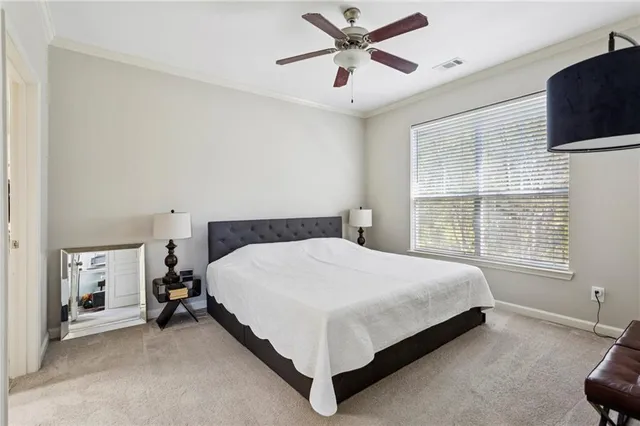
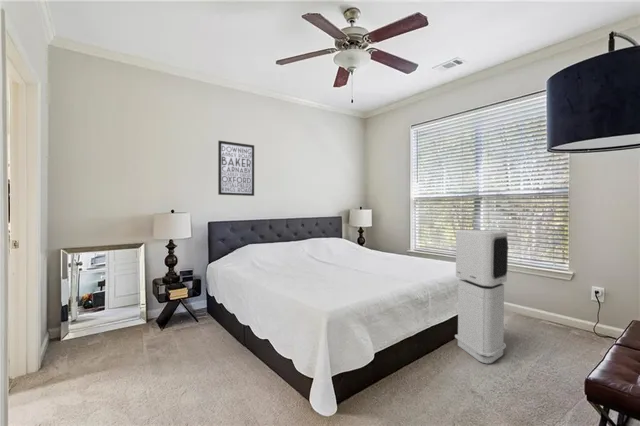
+ wall art (236, 169)
+ air purifier (477, 291)
